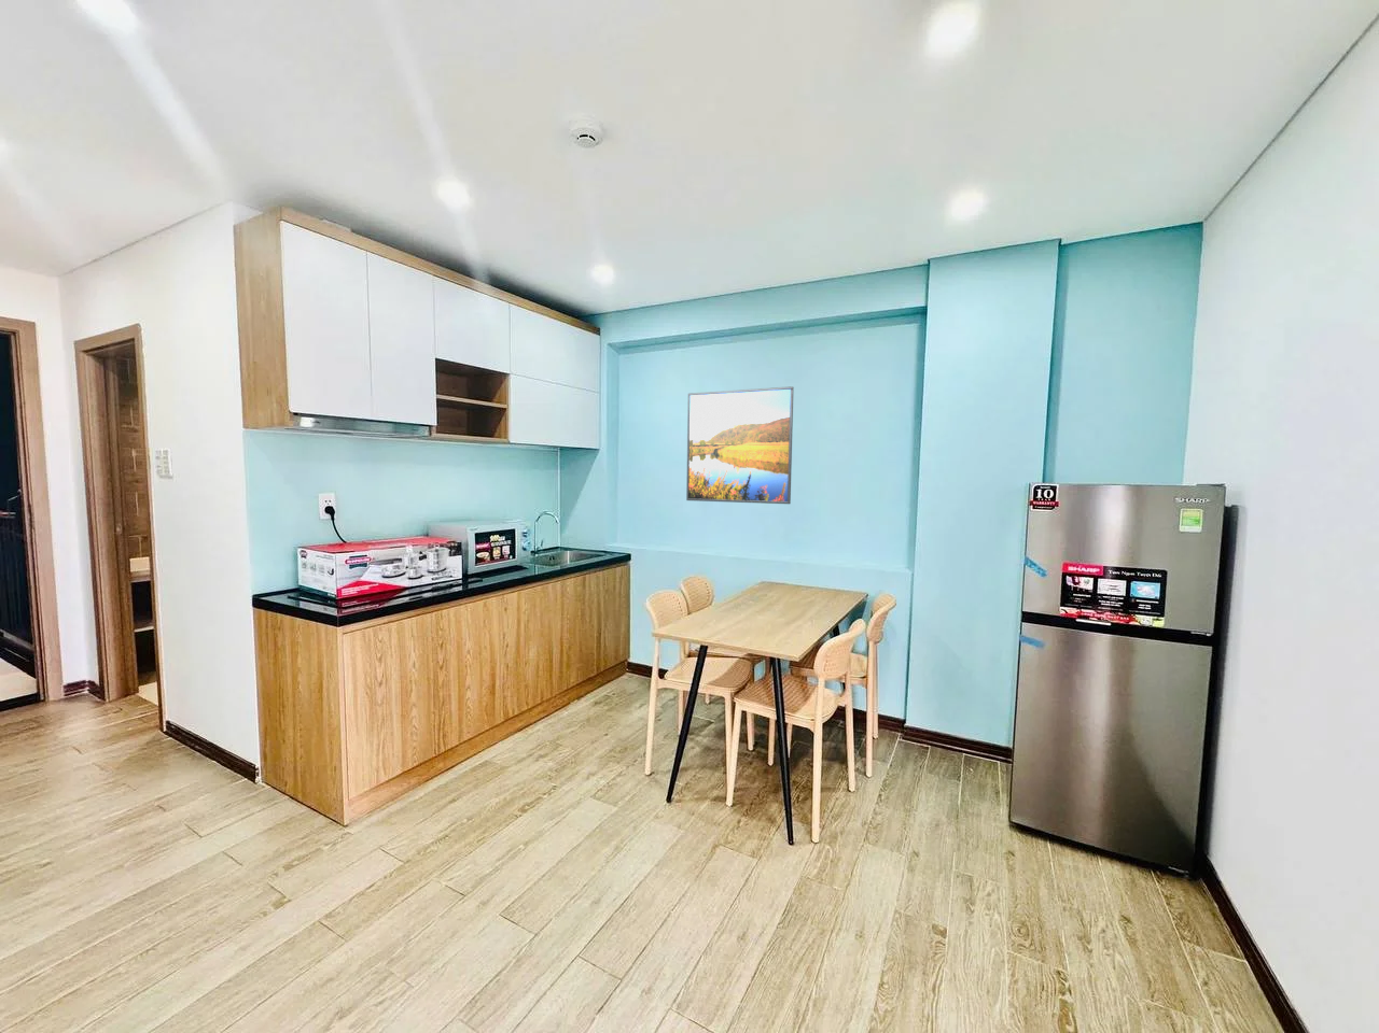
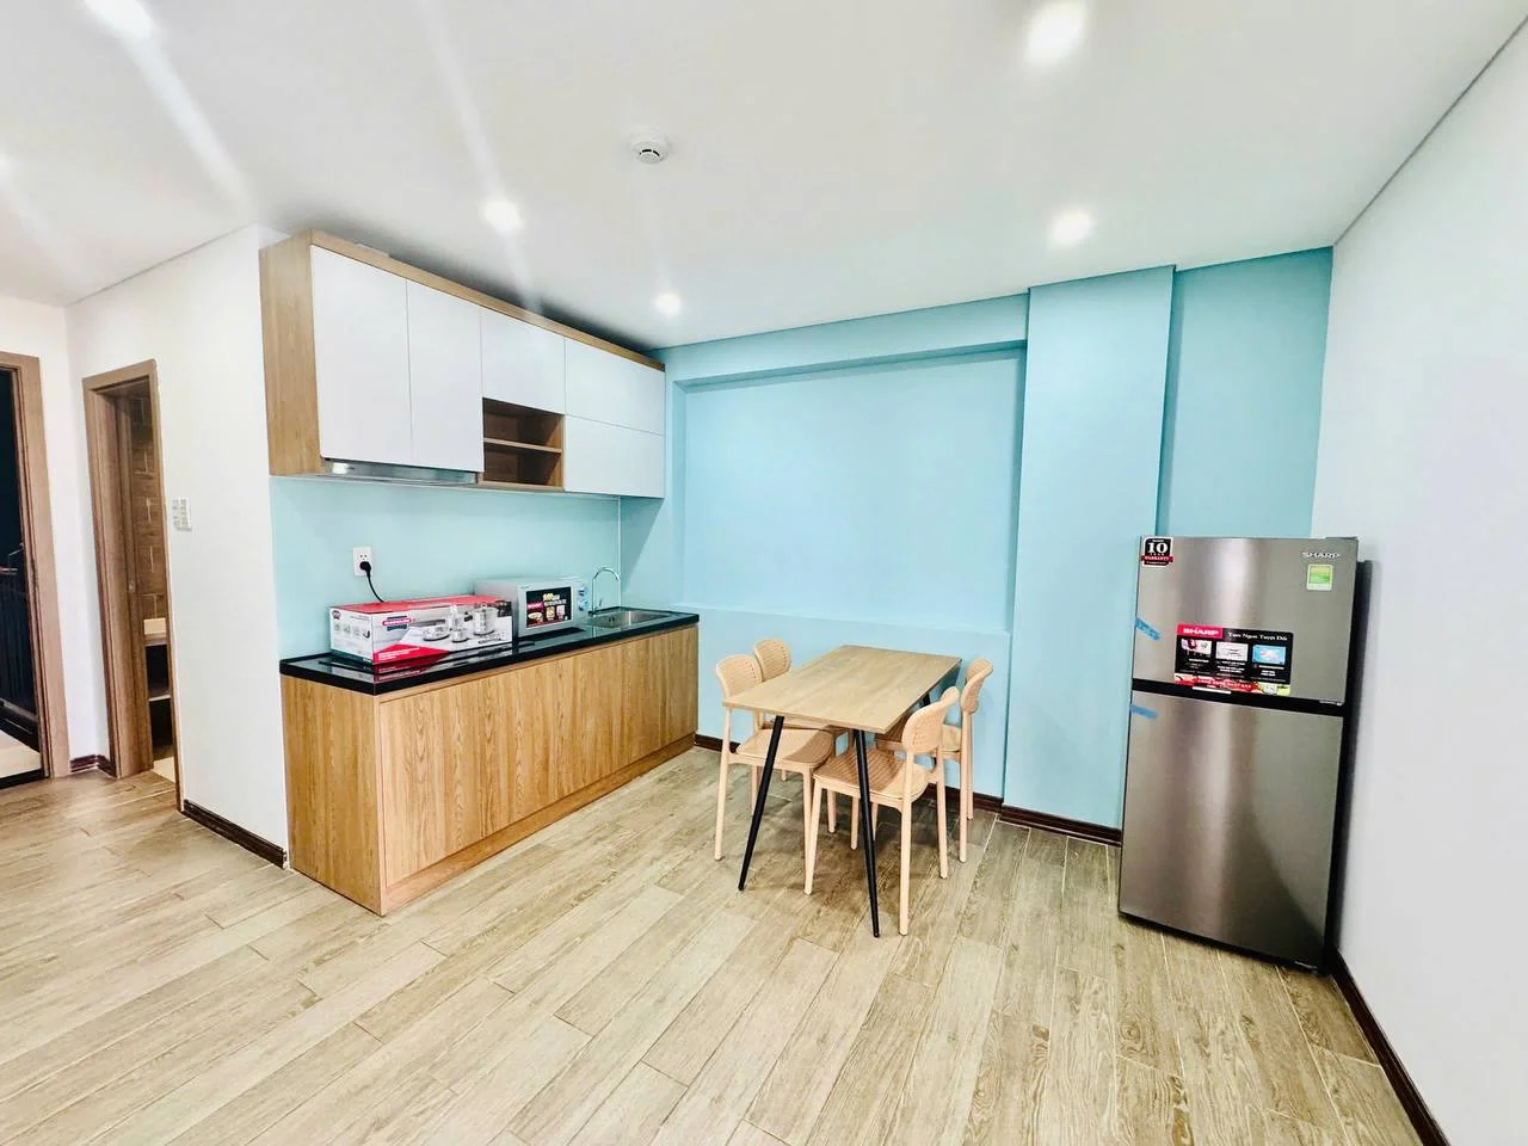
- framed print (737, 447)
